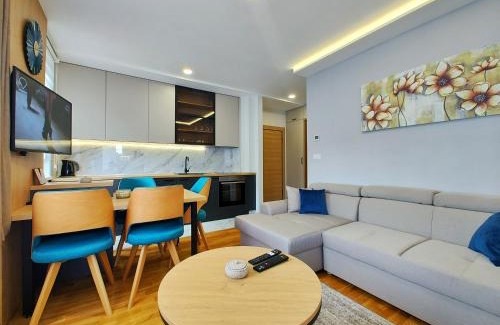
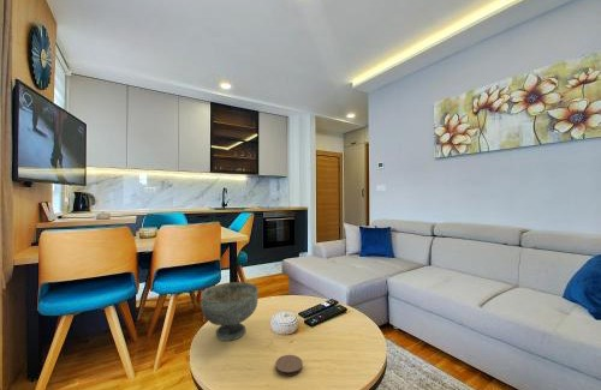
+ decorative bowl (230, 311)
+ coaster (288, 365)
